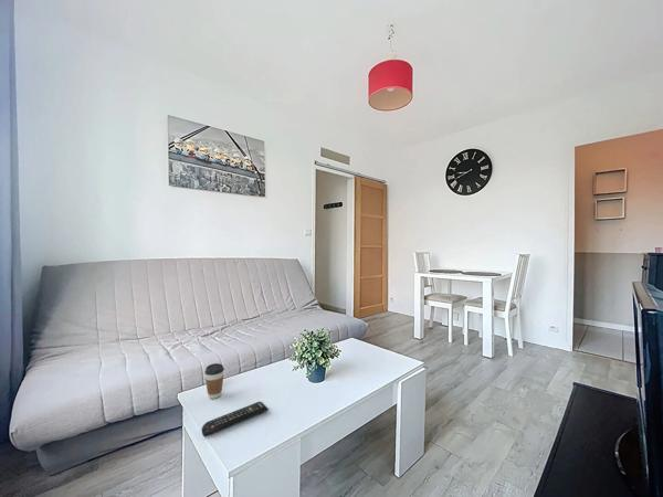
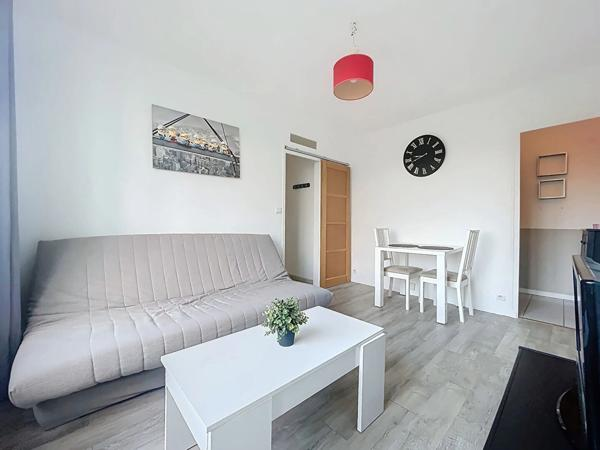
- coffee cup (214, 381)
- remote control (236, 416)
